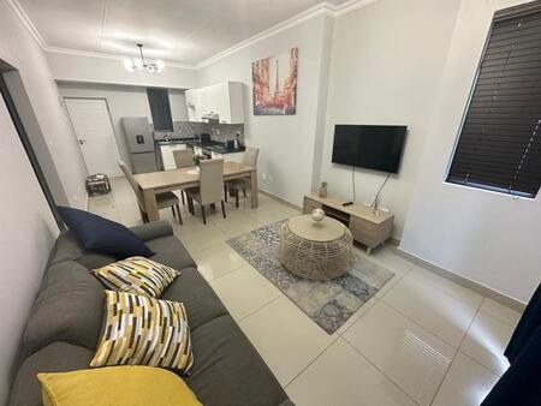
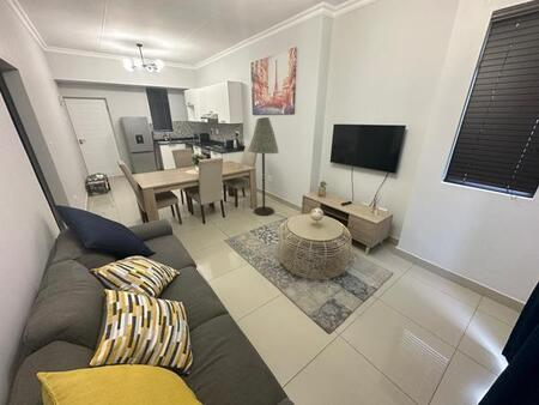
+ floor lamp (262, 168)
